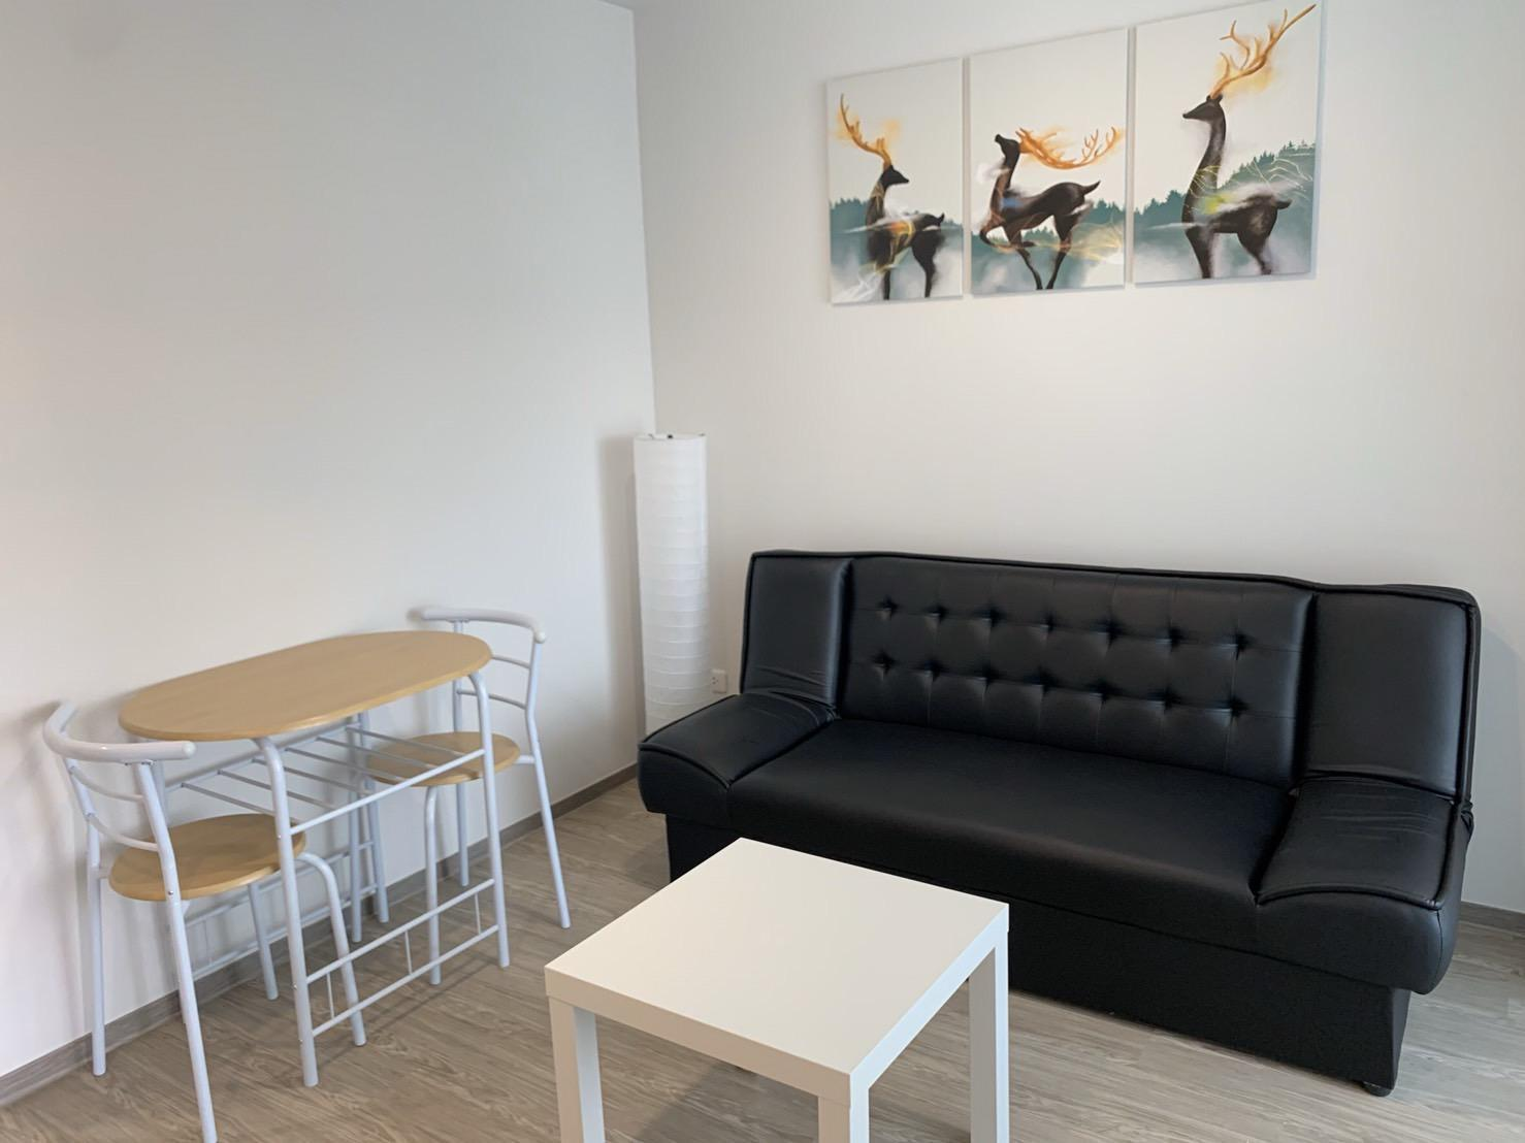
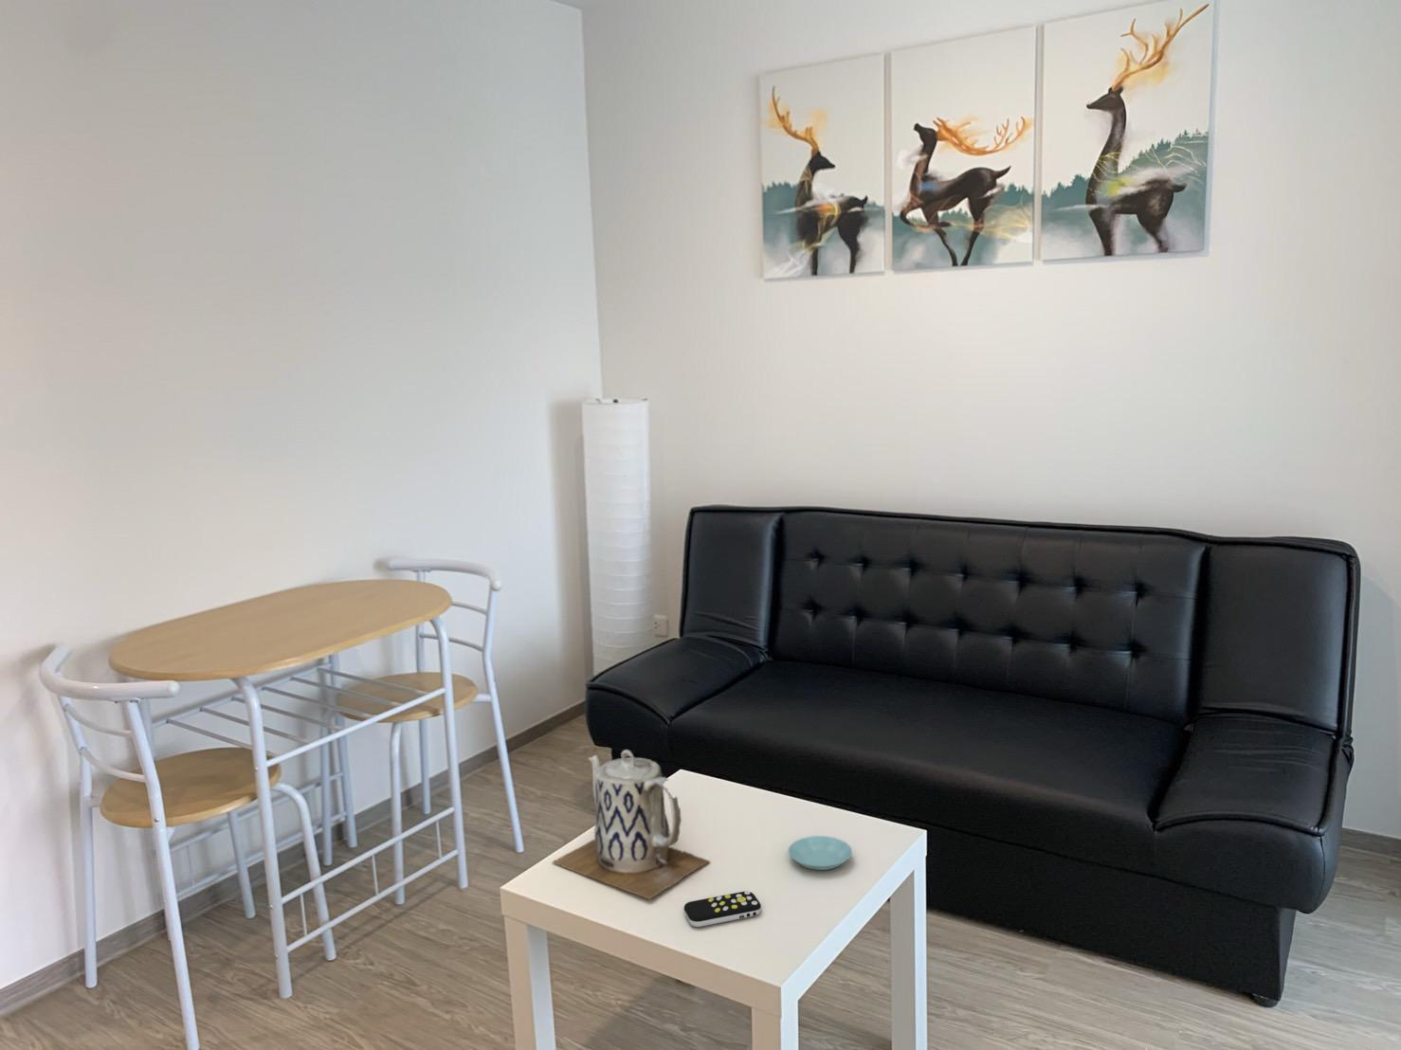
+ saucer (820, 856)
+ remote control (723, 908)
+ teapot (628, 807)
